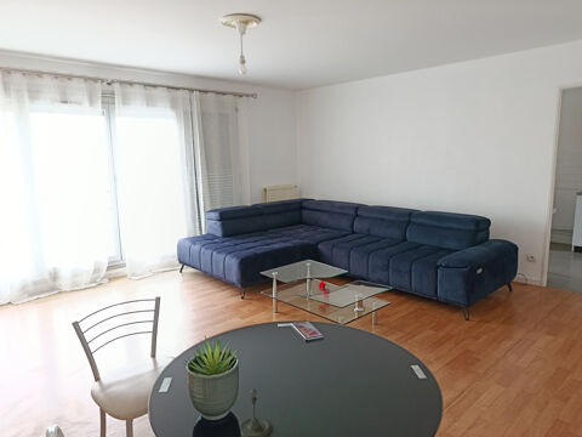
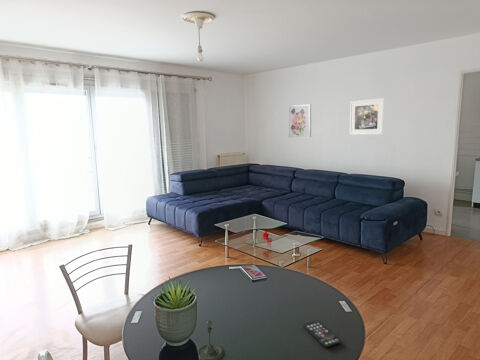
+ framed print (366, 117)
+ smartphone (321, 333)
+ wall art (299, 121)
